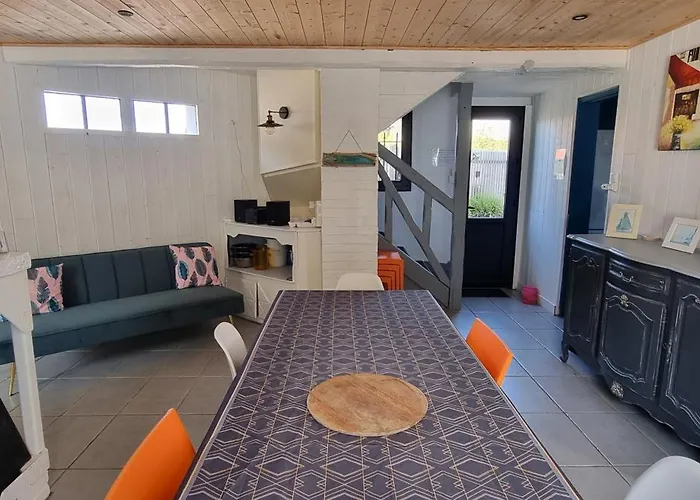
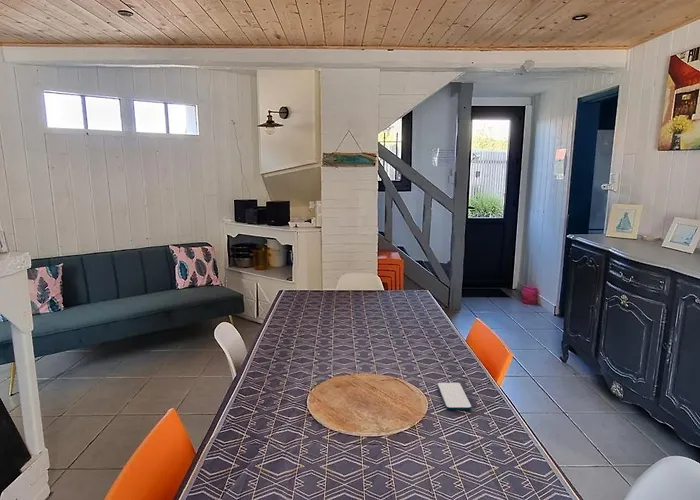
+ smartphone (453, 395)
